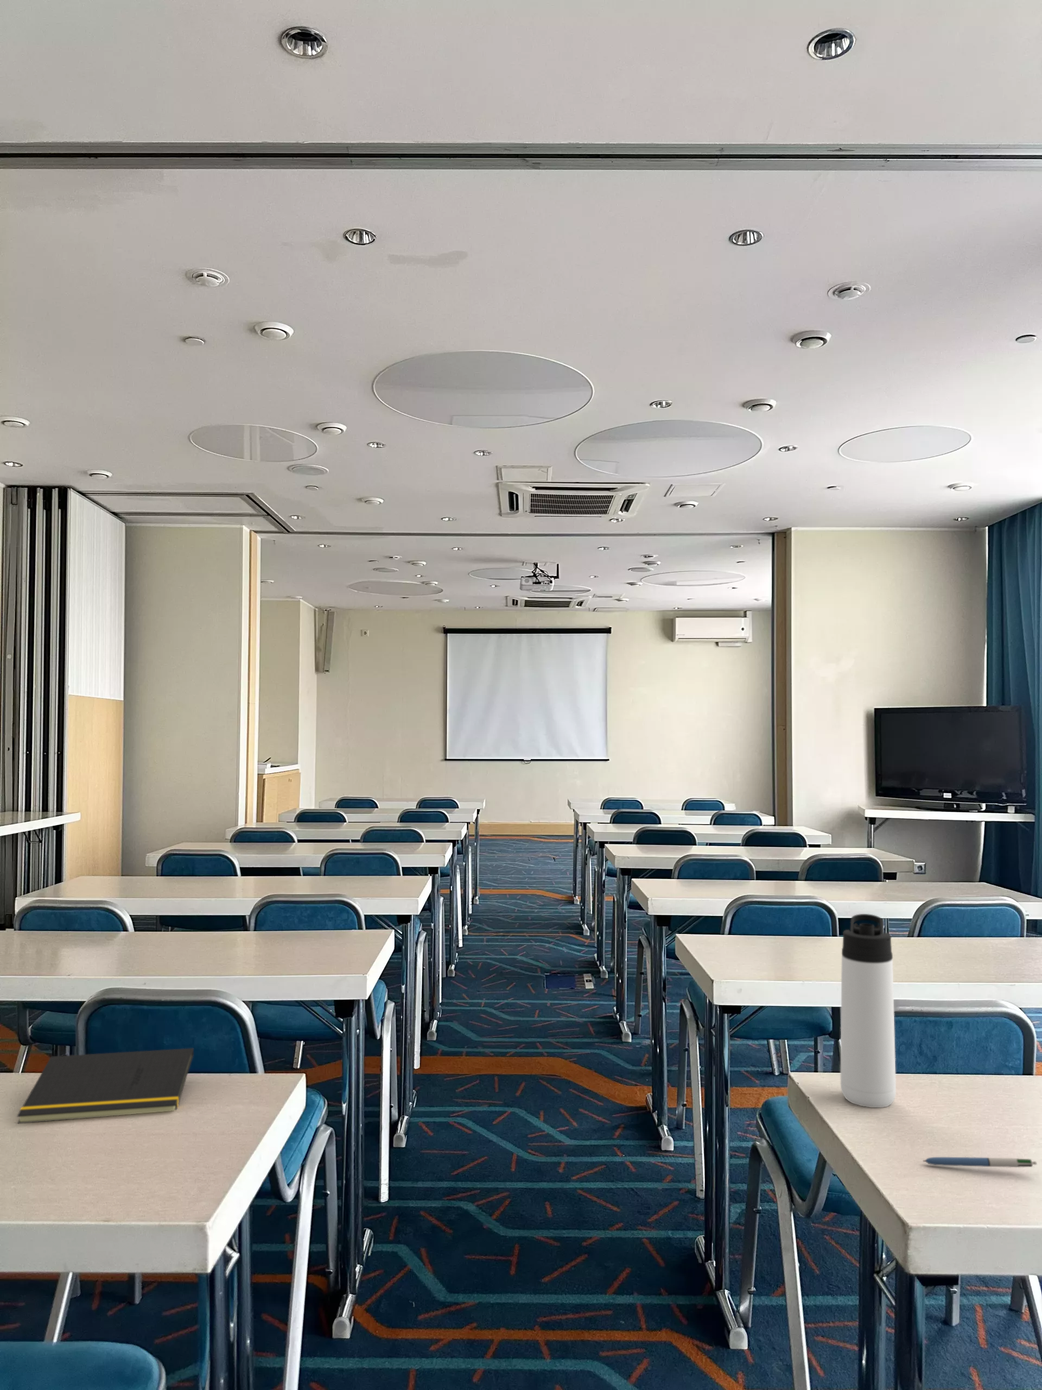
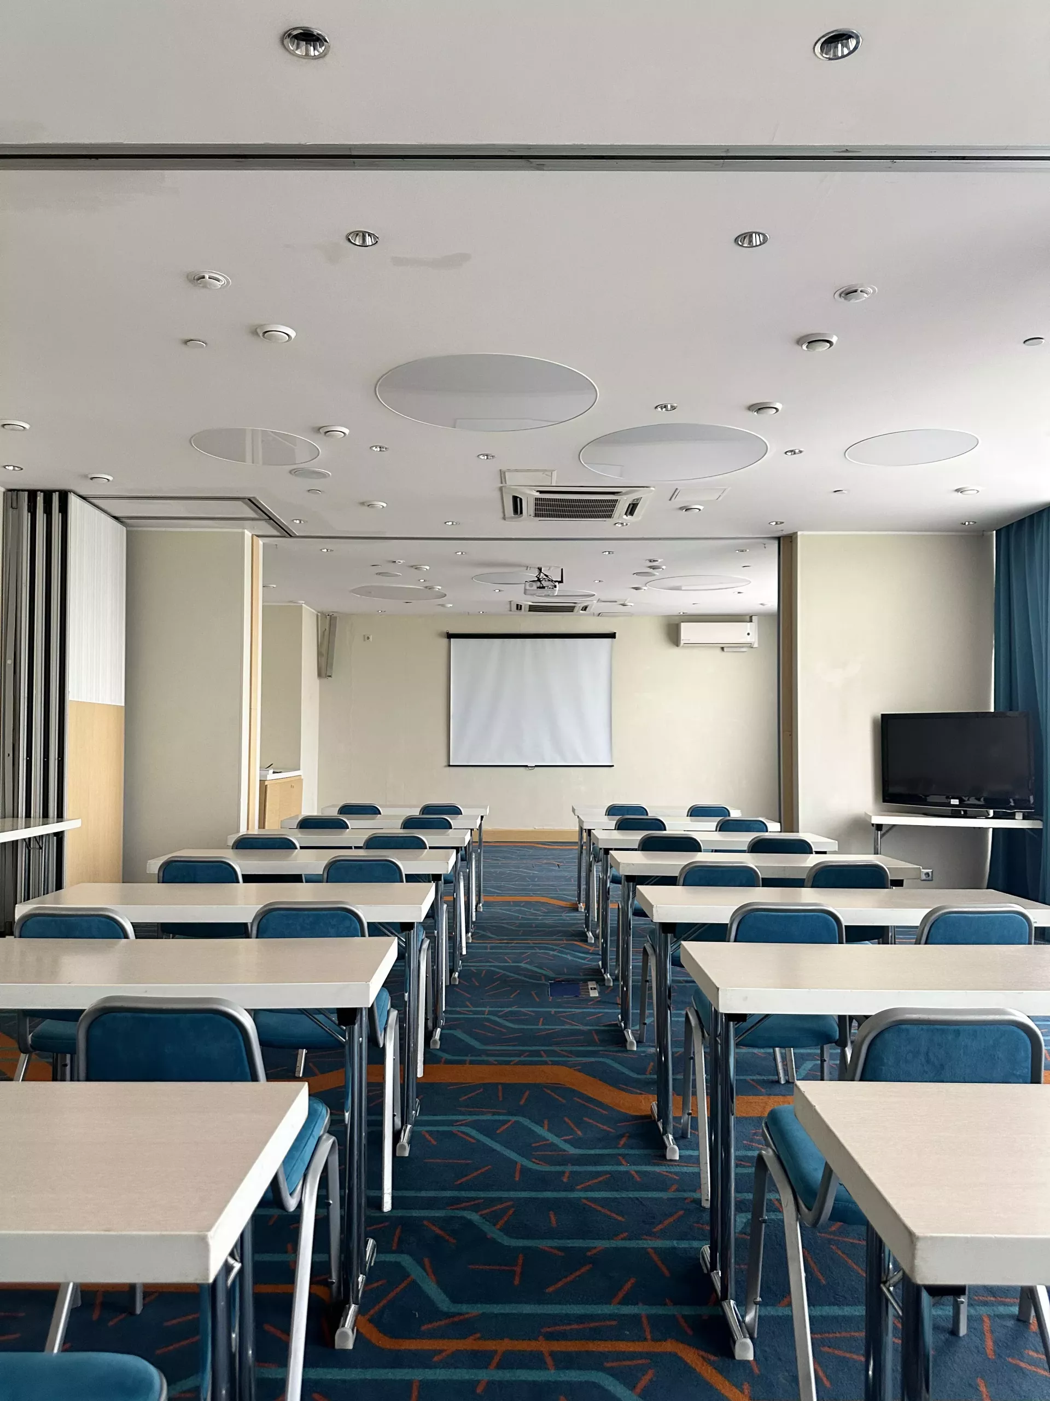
- notepad (111, 1084)
- thermos bottle (867, 1007)
- pen (979, 1161)
